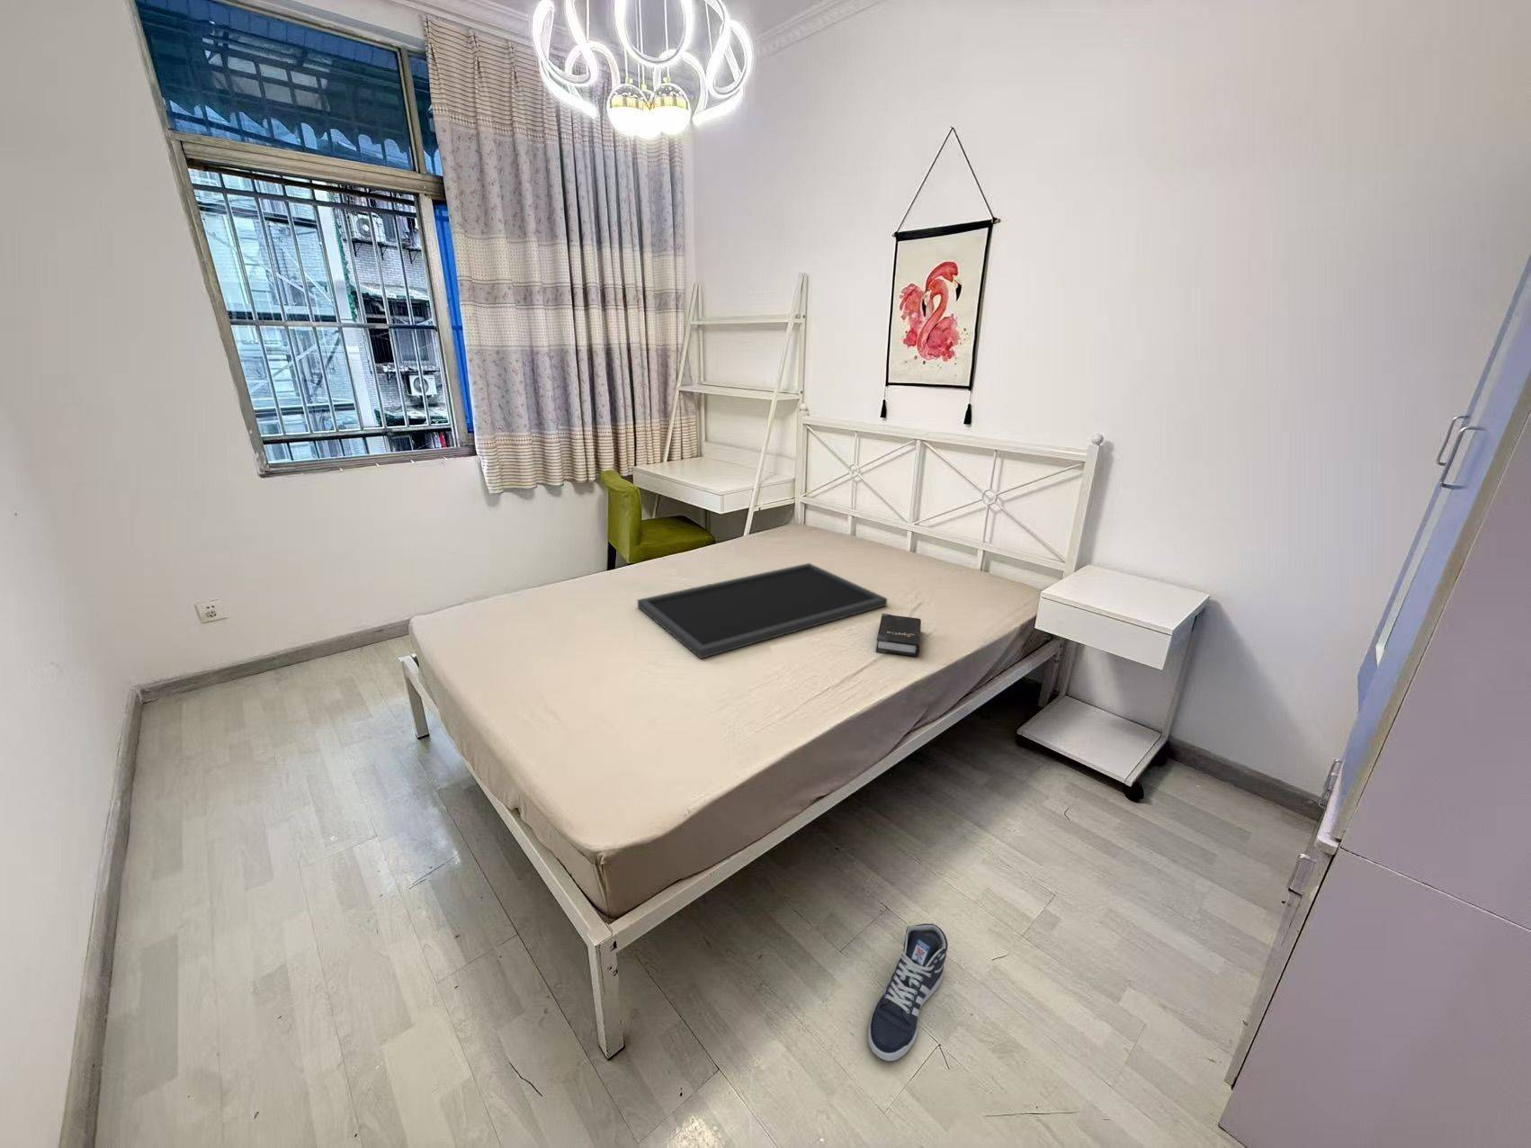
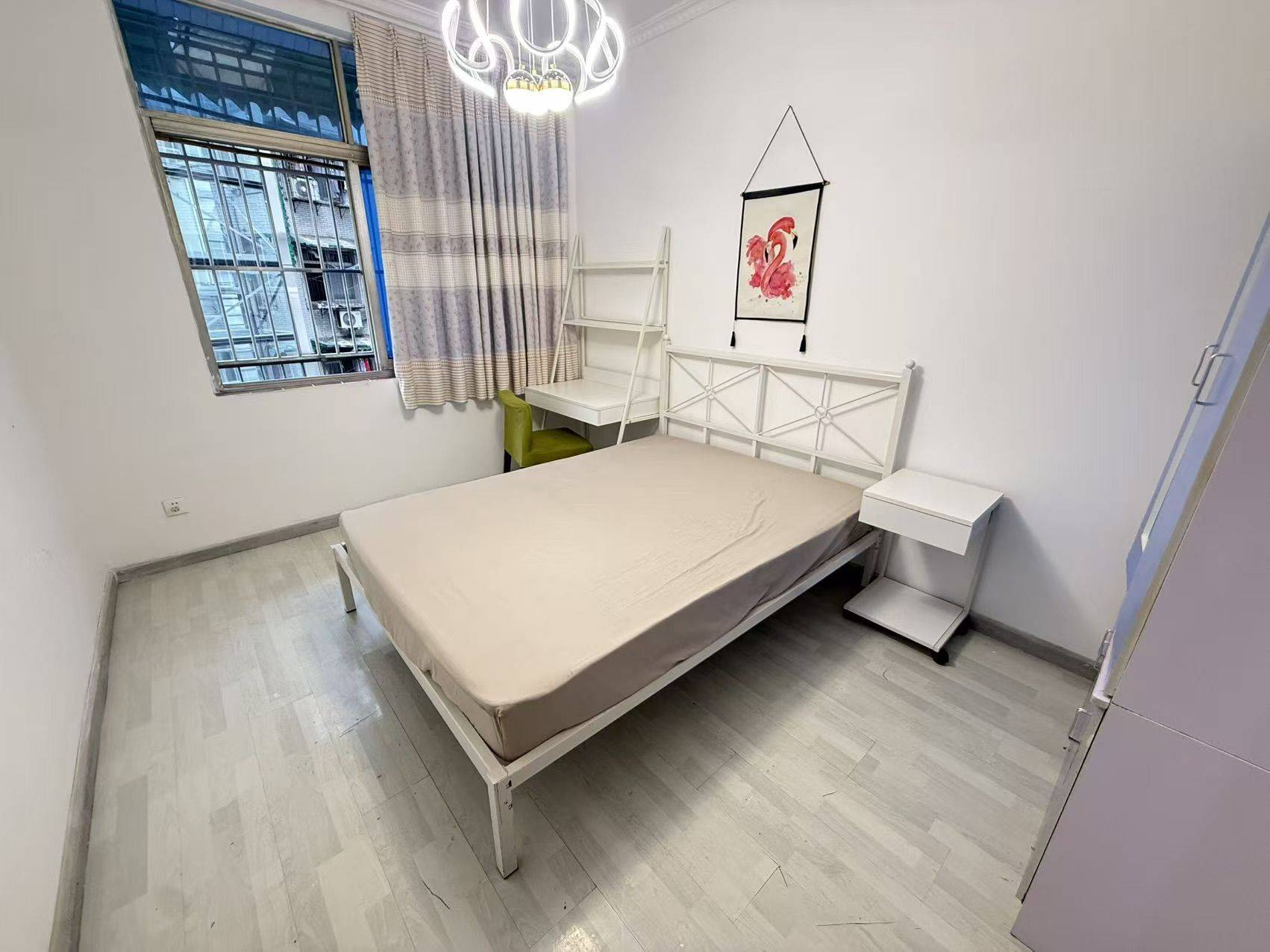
- hardback book (898, 634)
- sneaker (909, 983)
- tray (764, 602)
